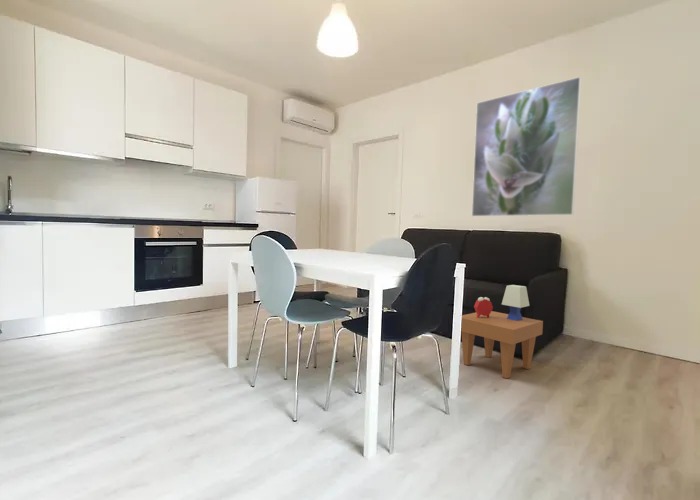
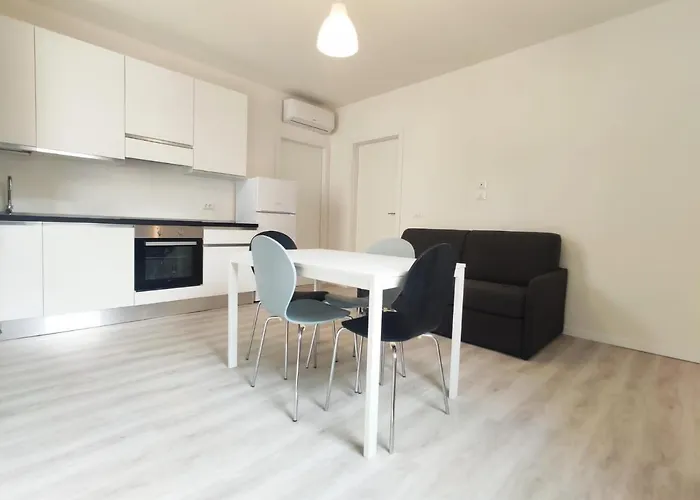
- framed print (521, 154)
- side table (498, 326)
